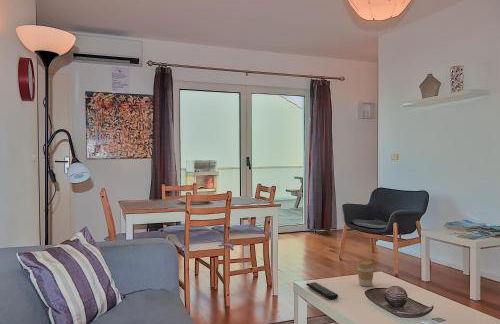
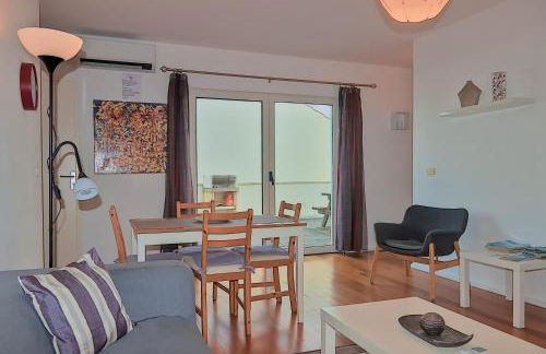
- coffee cup (365, 272)
- remote control (321, 290)
